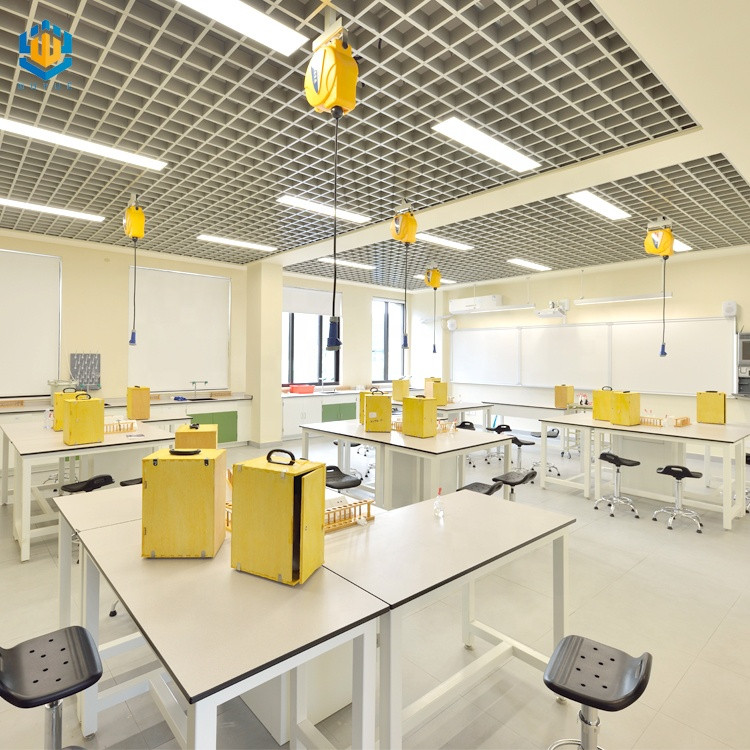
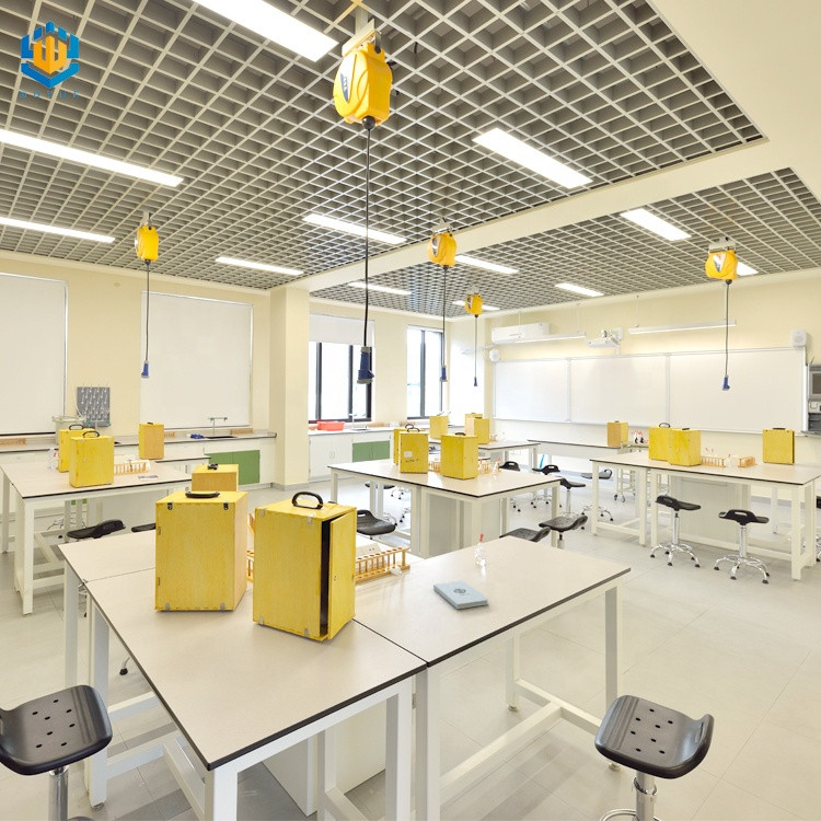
+ notepad (460, 593)
